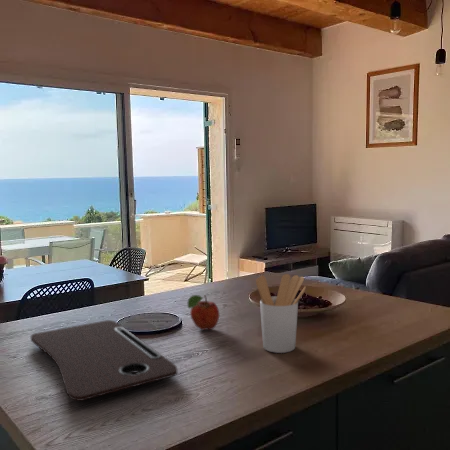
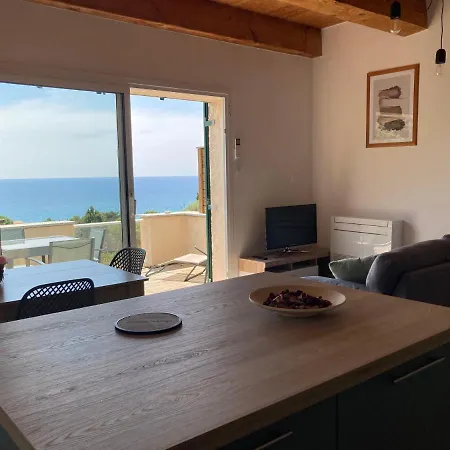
- fruit (203, 311)
- utensil holder (283, 310)
- cutting board (97, 354)
